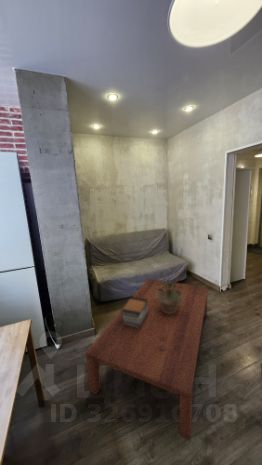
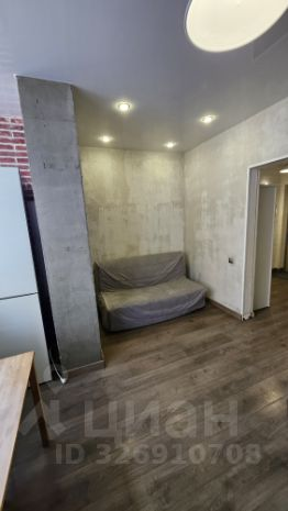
- coffee table (161, 328)
- potted plant (170, 290)
- book stack (135, 311)
